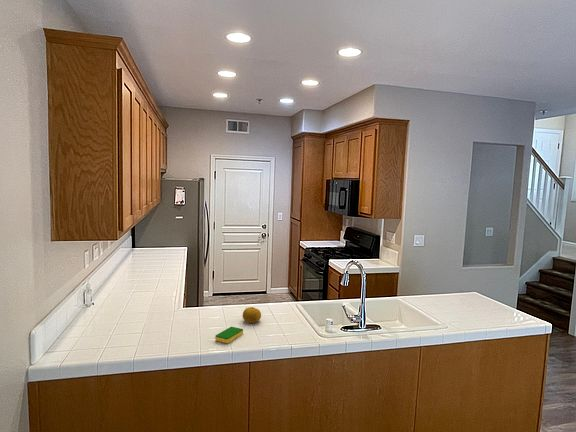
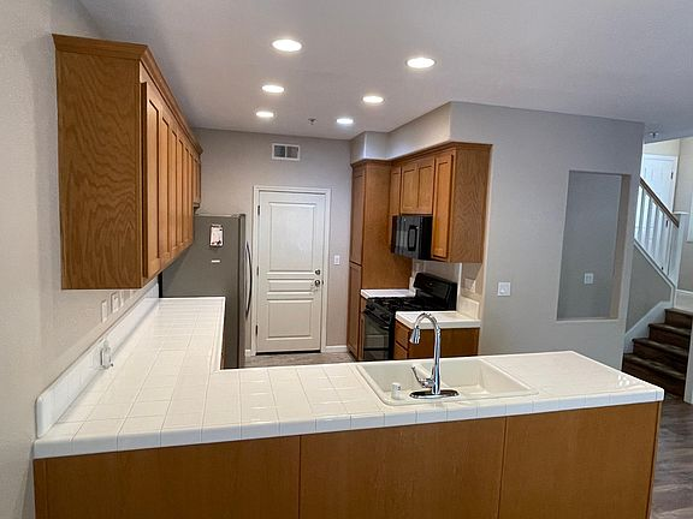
- fruit (251, 314)
- dish sponge (229, 334)
